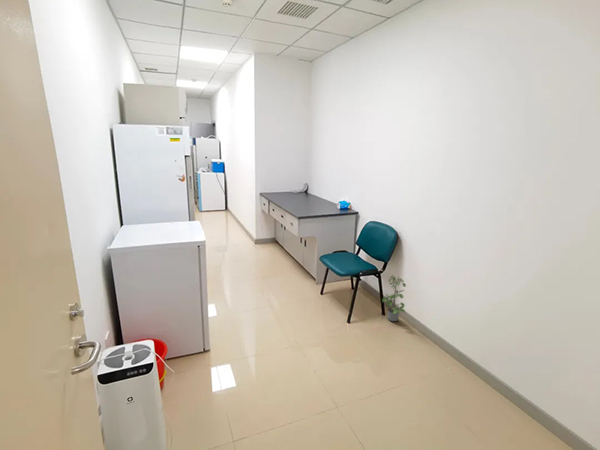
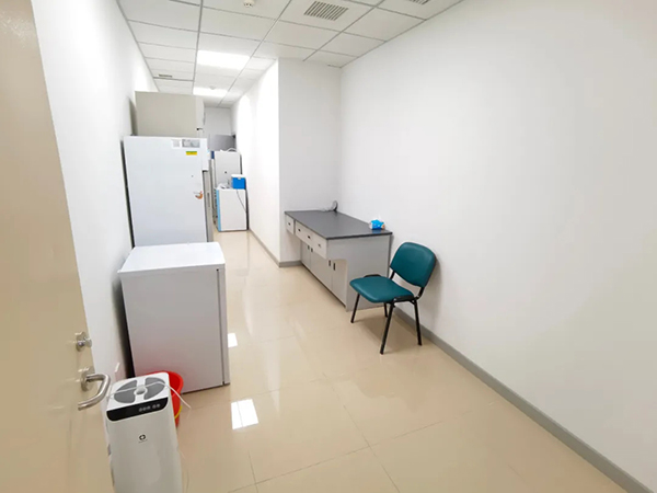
- potted plant (394, 299)
